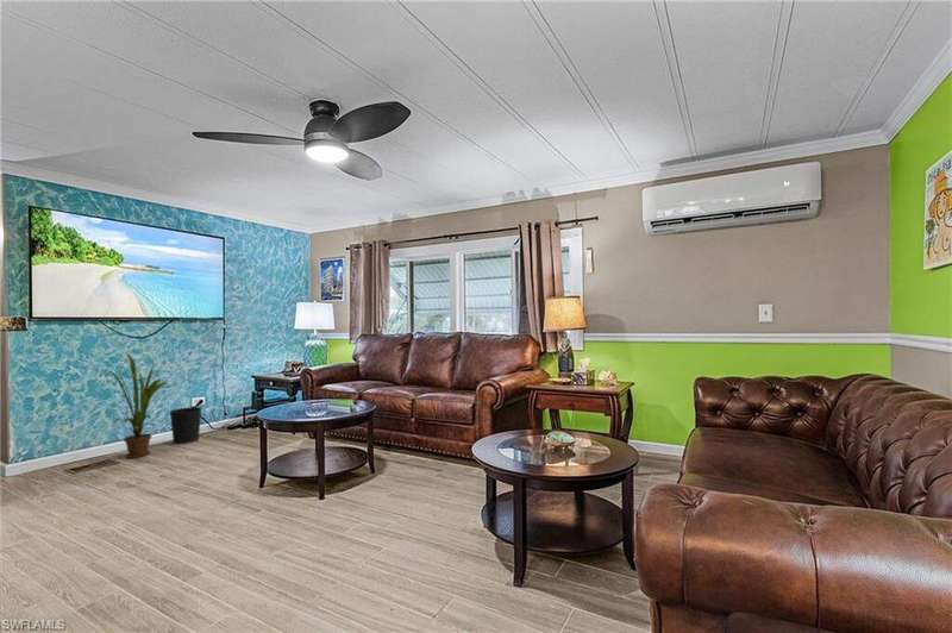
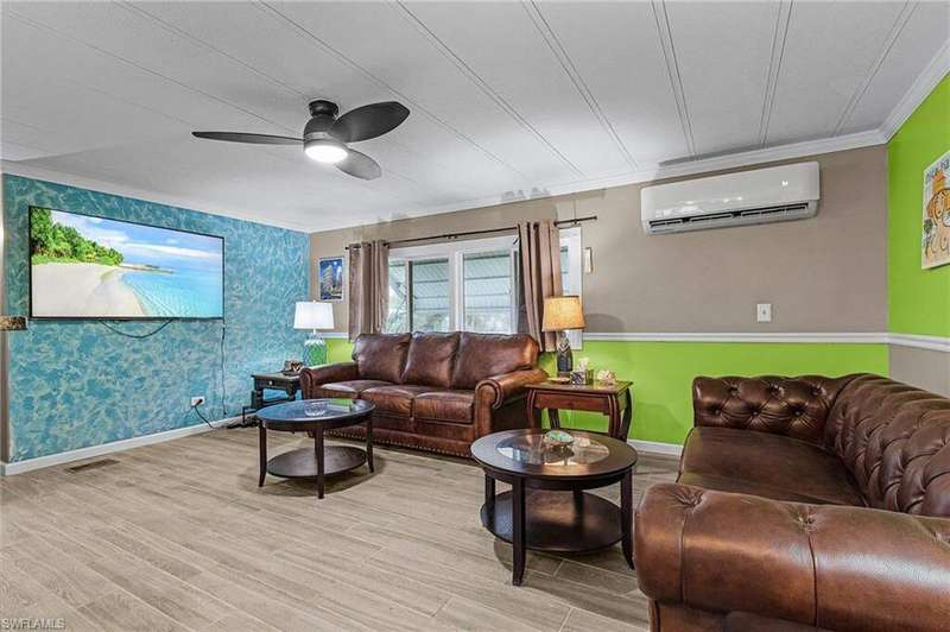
- wastebasket (186, 425)
- house plant (131, 403)
